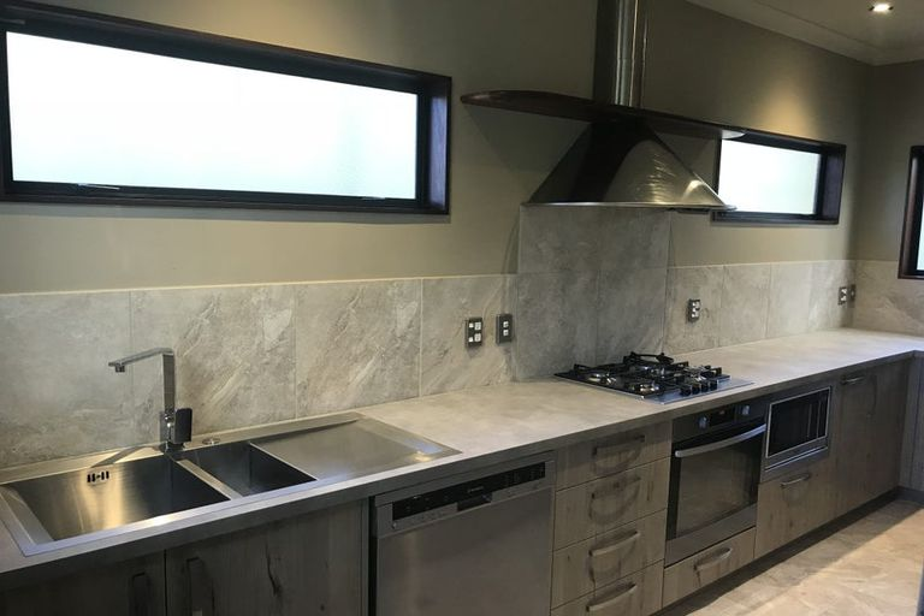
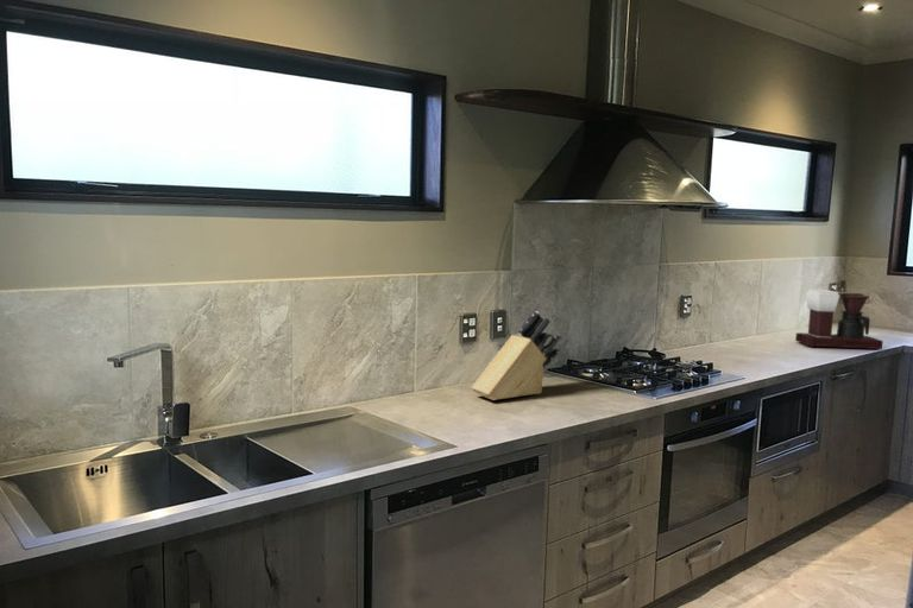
+ knife block (517, 353)
+ coffee maker (840, 319)
